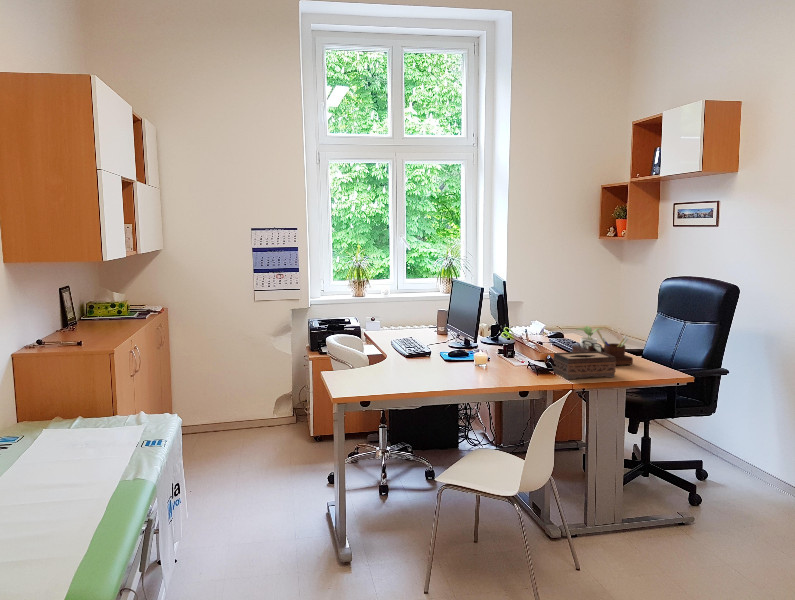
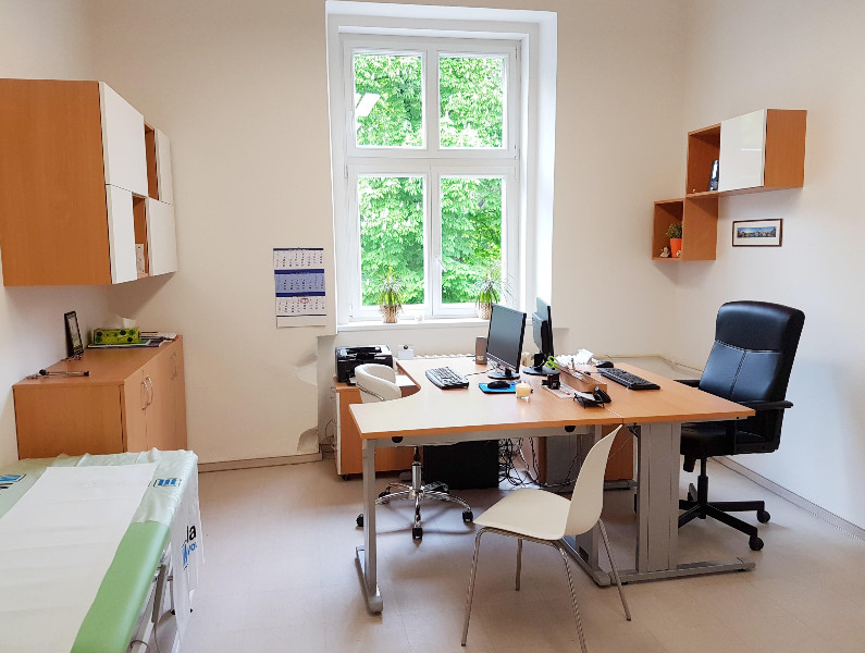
- desk organizer (603, 342)
- tissue box (583, 364)
